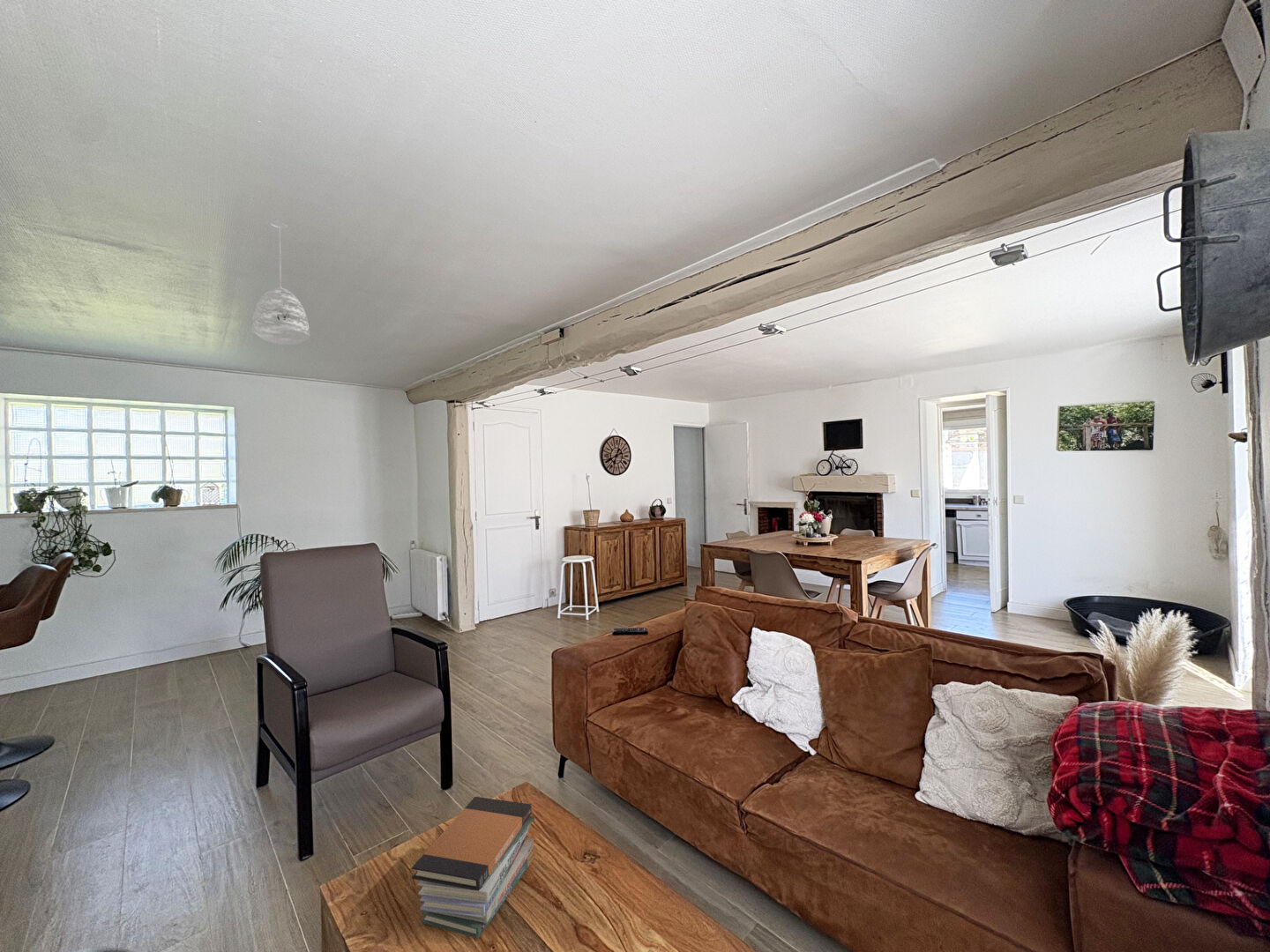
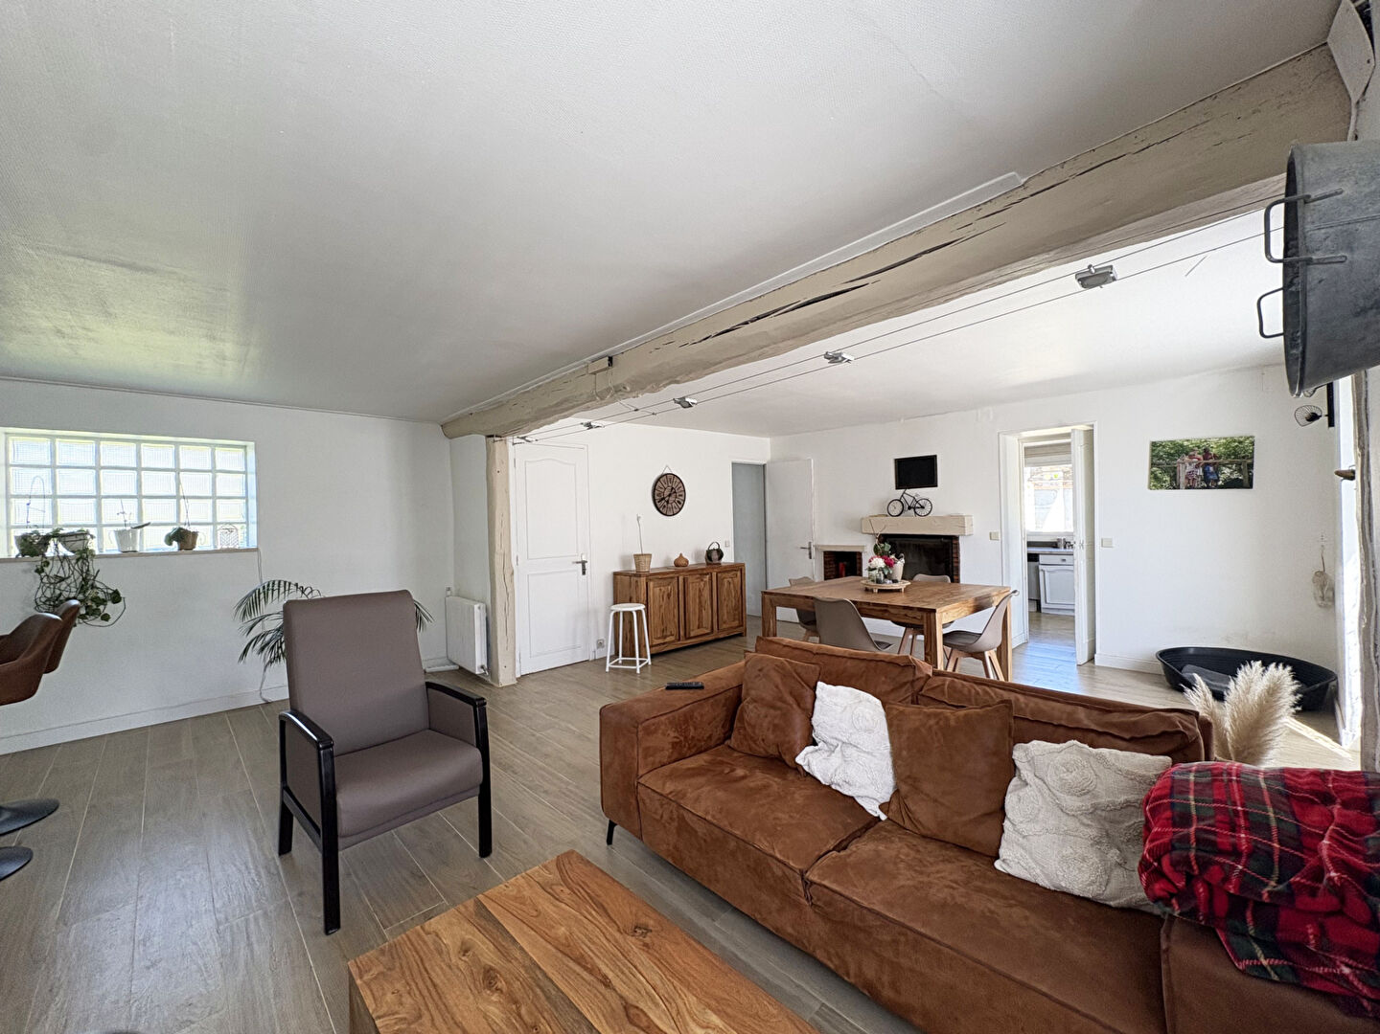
- book stack (478, 861)
- pendant lamp (280, 283)
